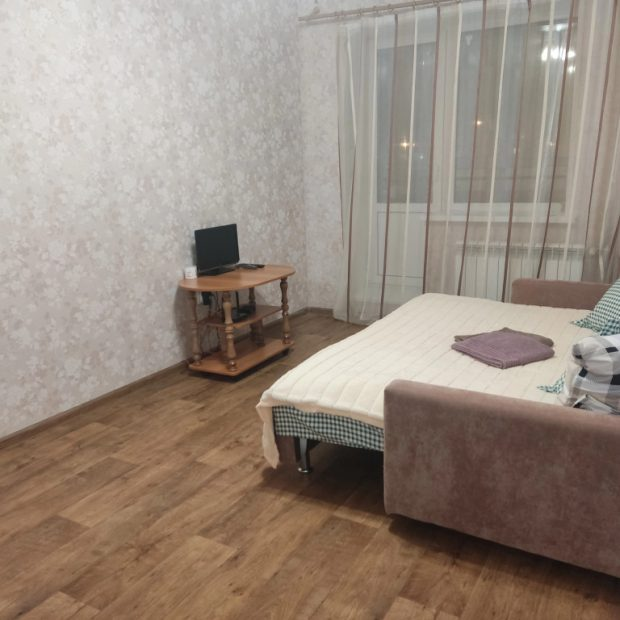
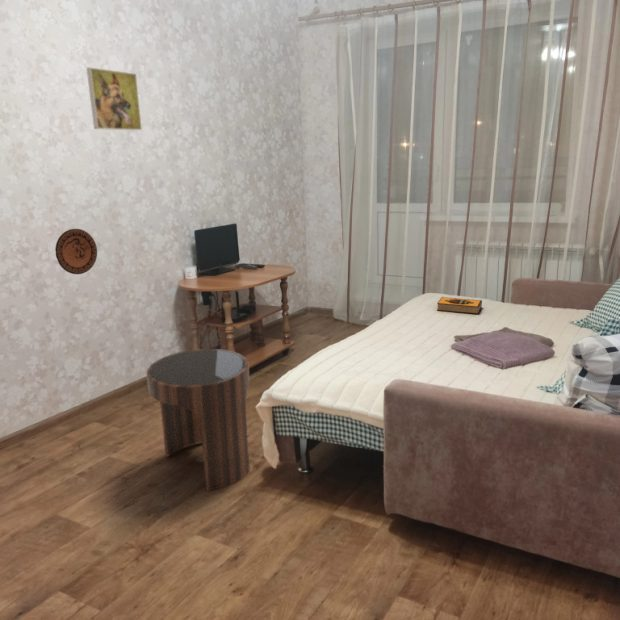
+ side table (202, 416)
+ hardback book (459, 304)
+ decorative plate (76, 251)
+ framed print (115, 100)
